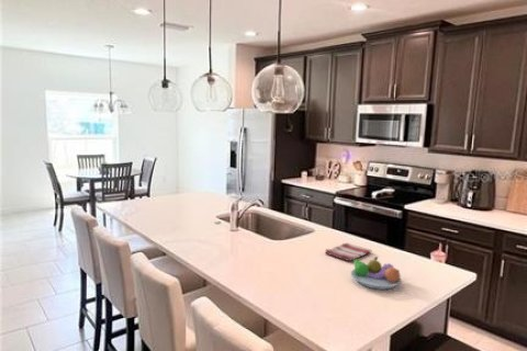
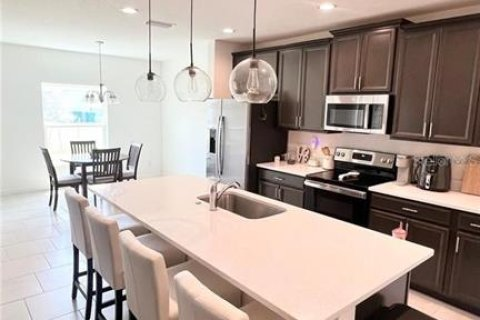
- fruit bowl (374, 270)
- dish towel (348, 250)
